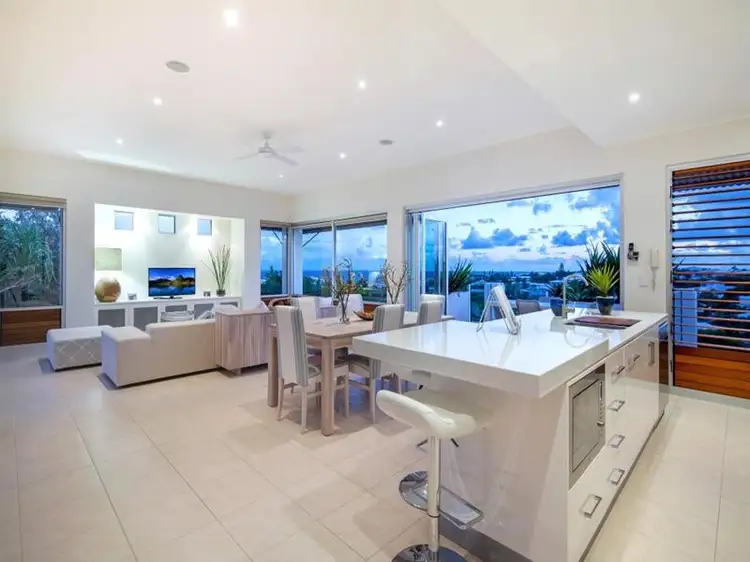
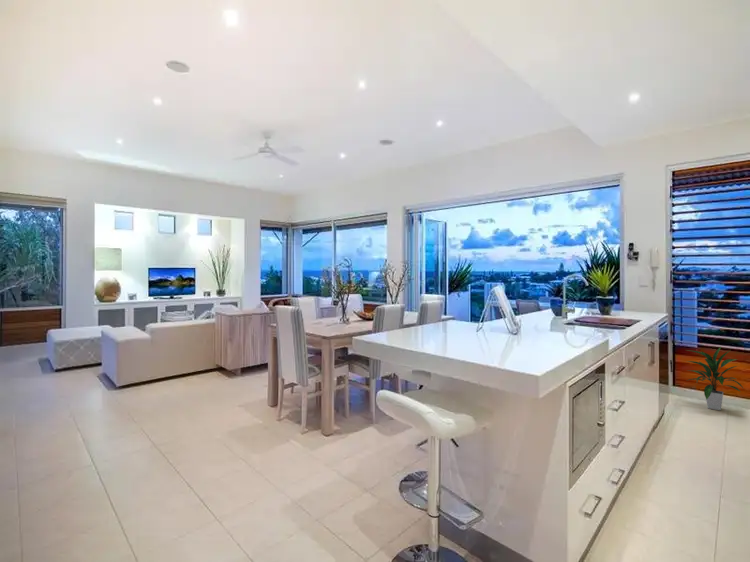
+ indoor plant (713, 377)
